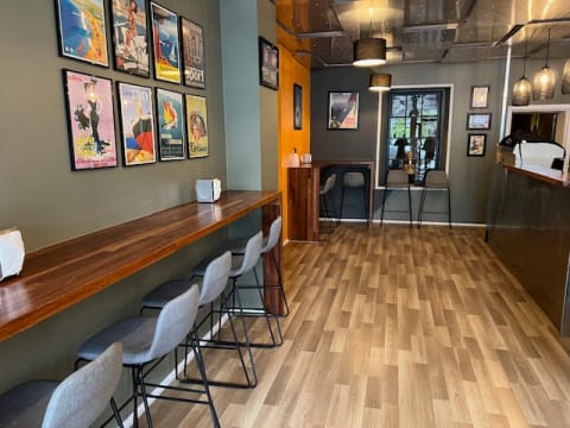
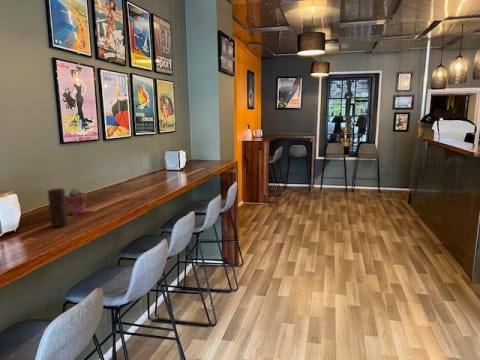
+ candle (57, 207)
+ potted succulent (76, 200)
